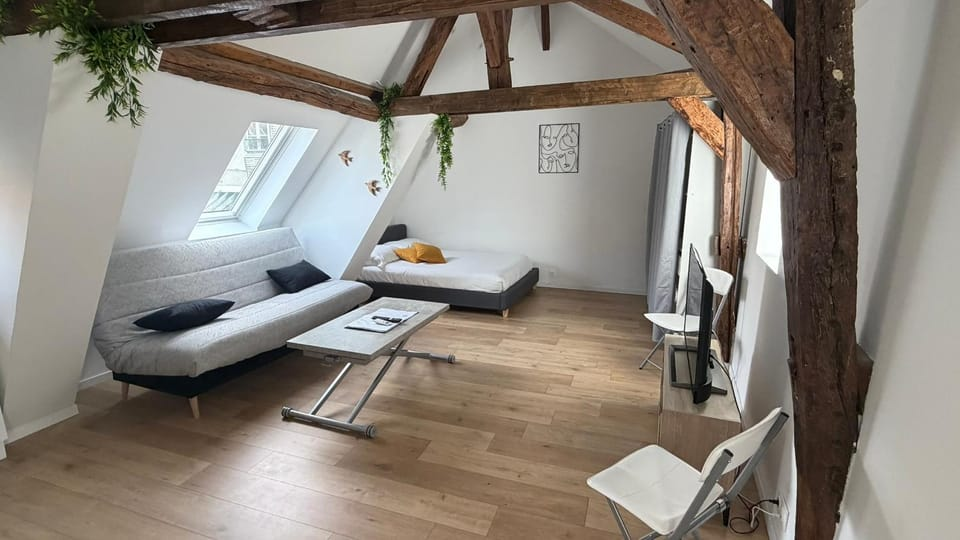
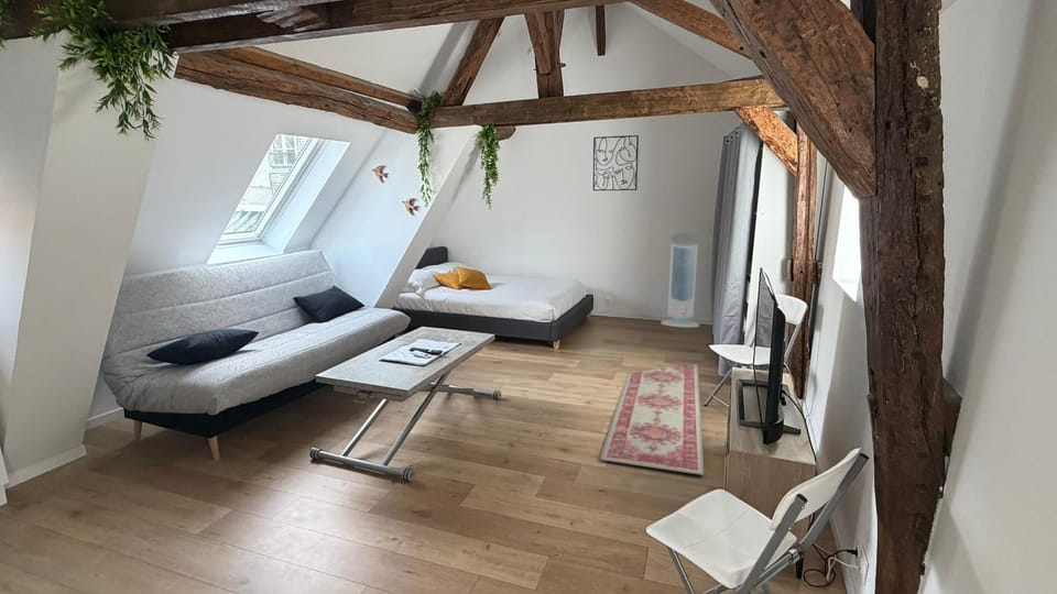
+ rug (658, 402)
+ air purifier (682, 279)
